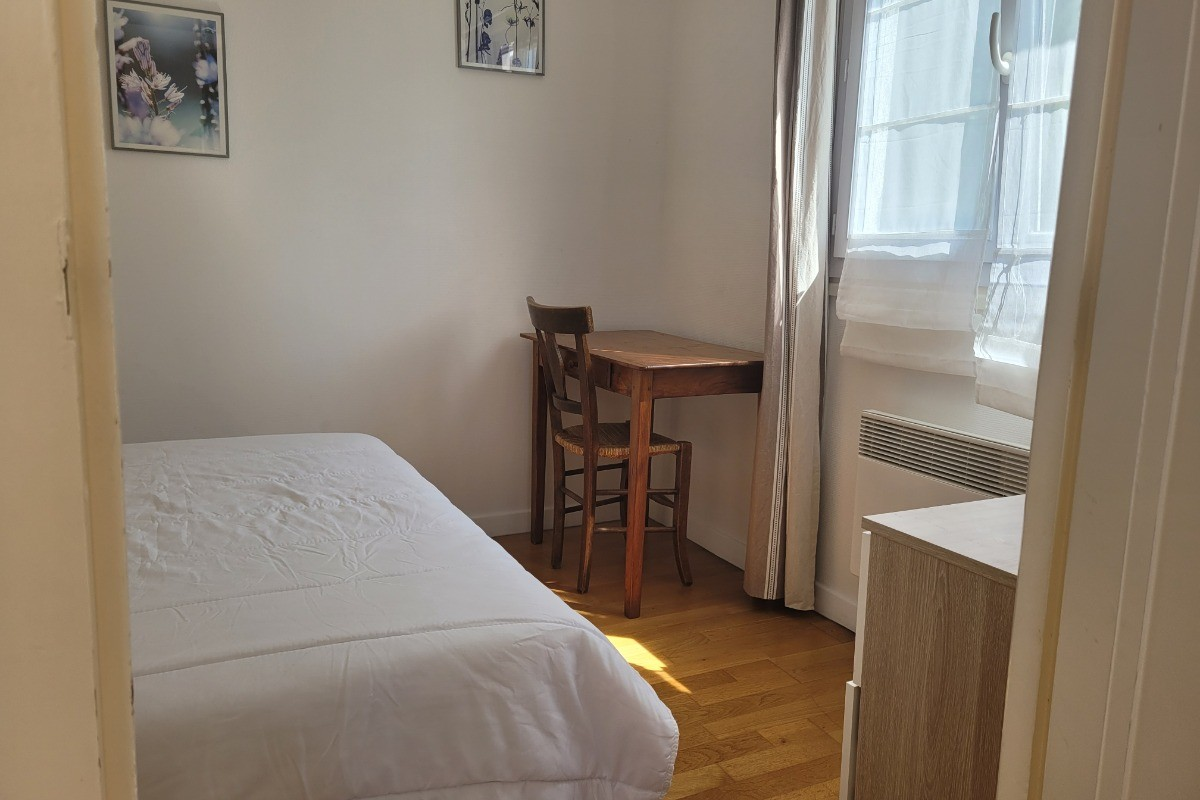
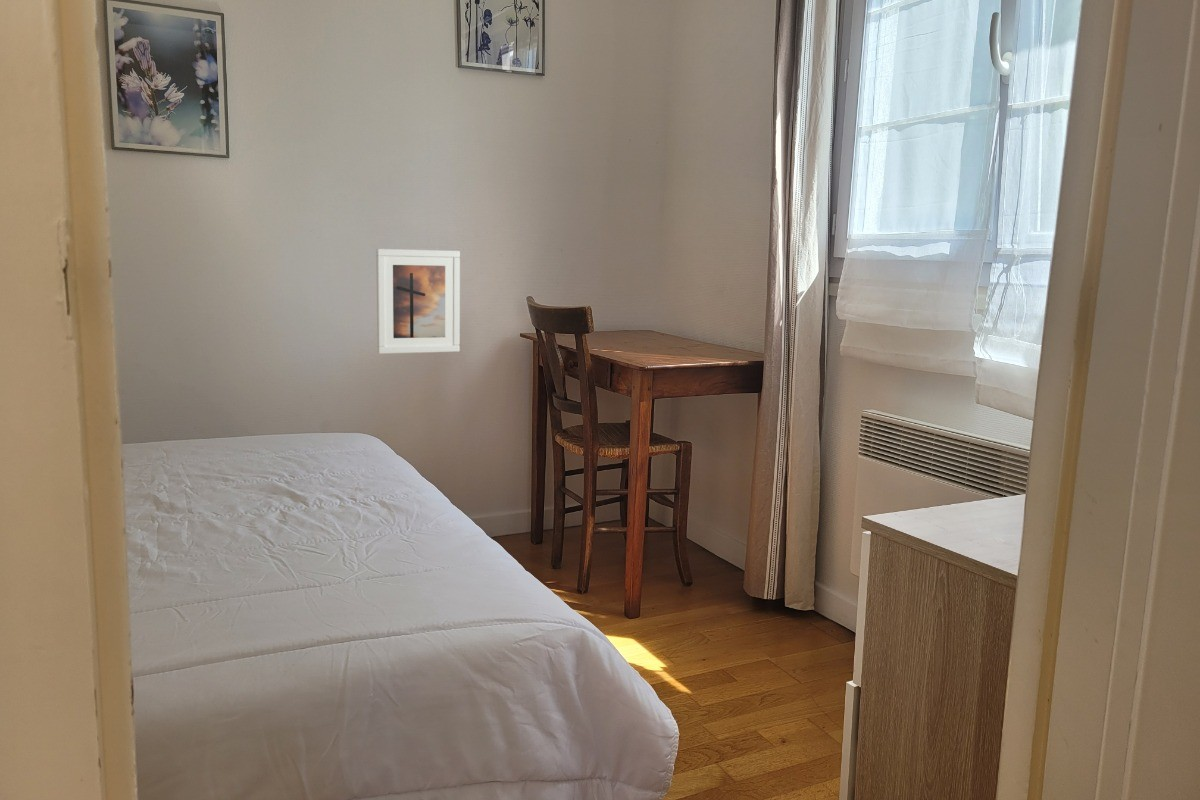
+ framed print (419, 301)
